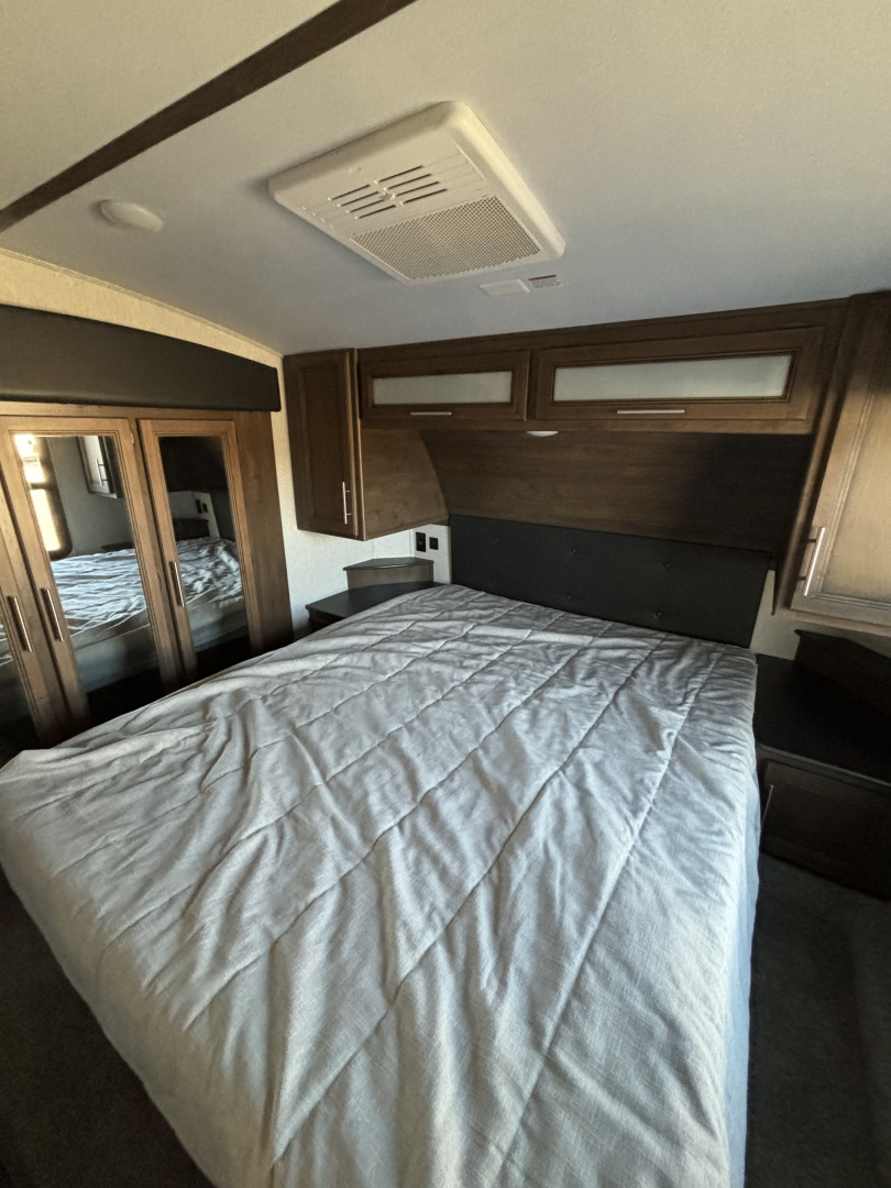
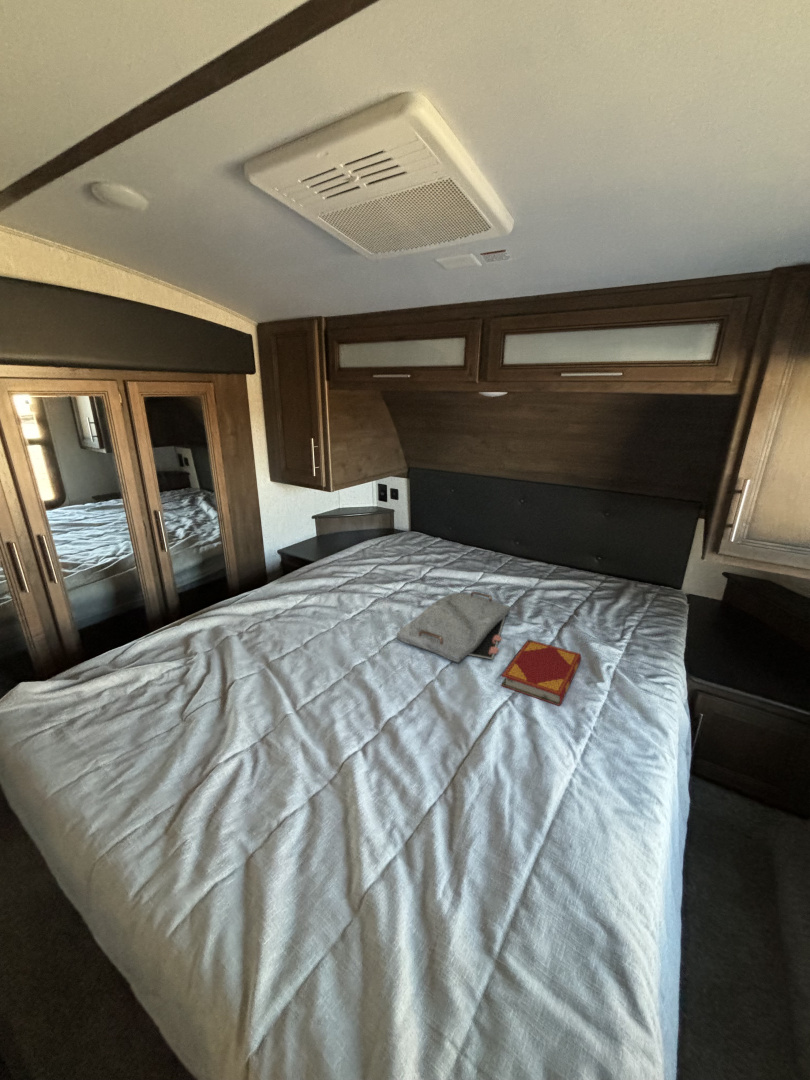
+ hardback book (542, 669)
+ serving tray (464, 622)
